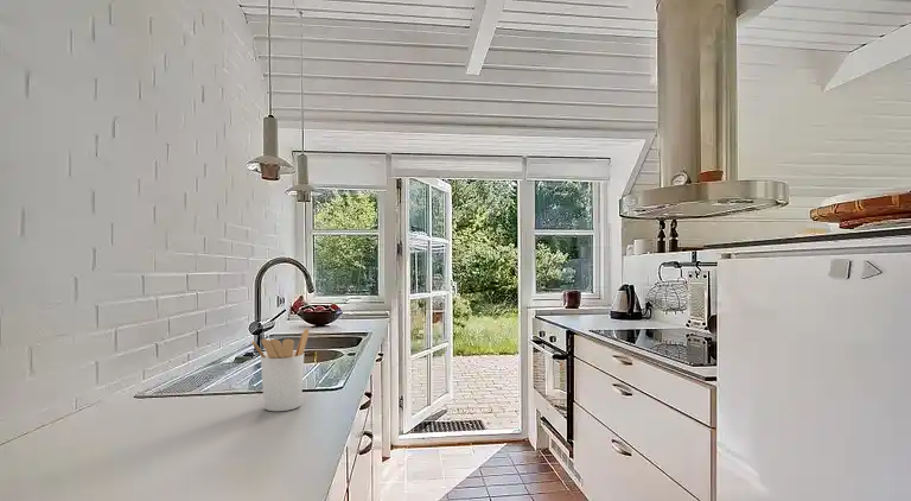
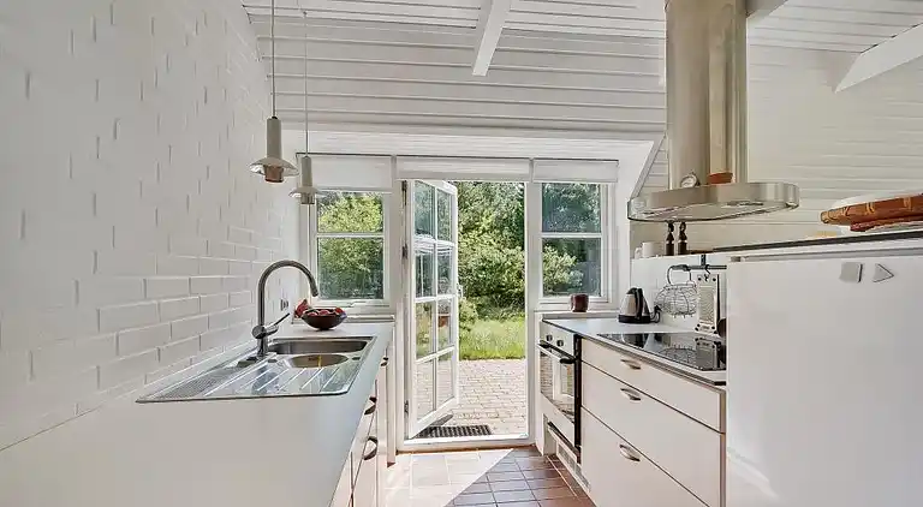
- utensil holder (281, 369)
